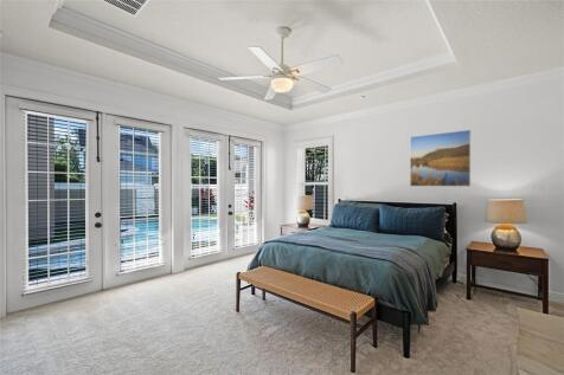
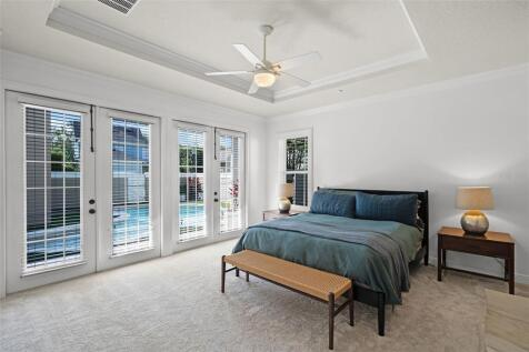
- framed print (438, 160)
